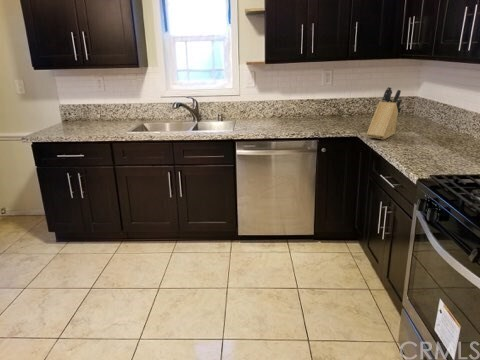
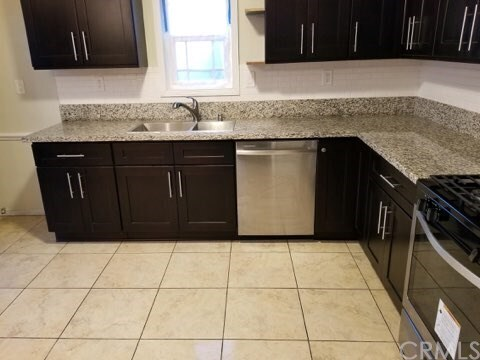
- knife block (385, 112)
